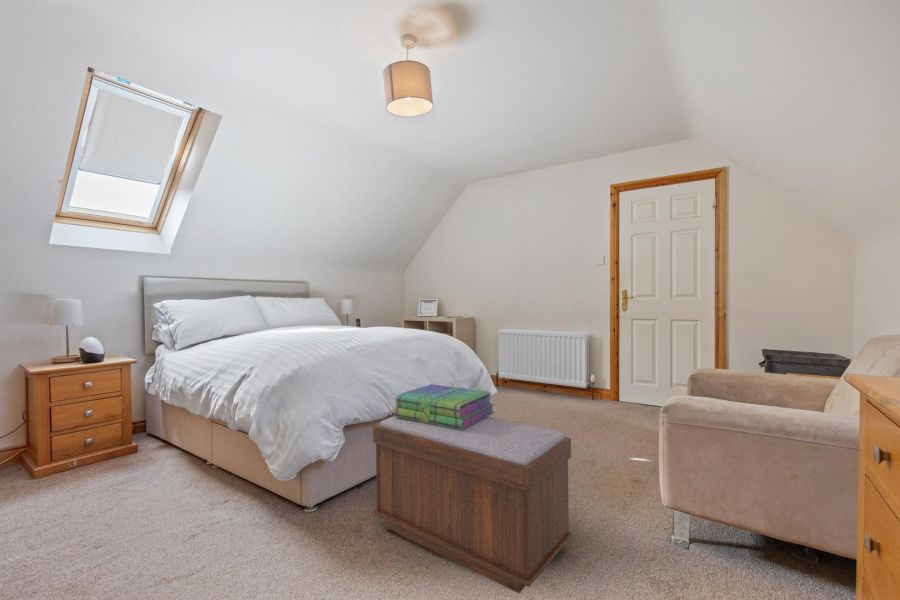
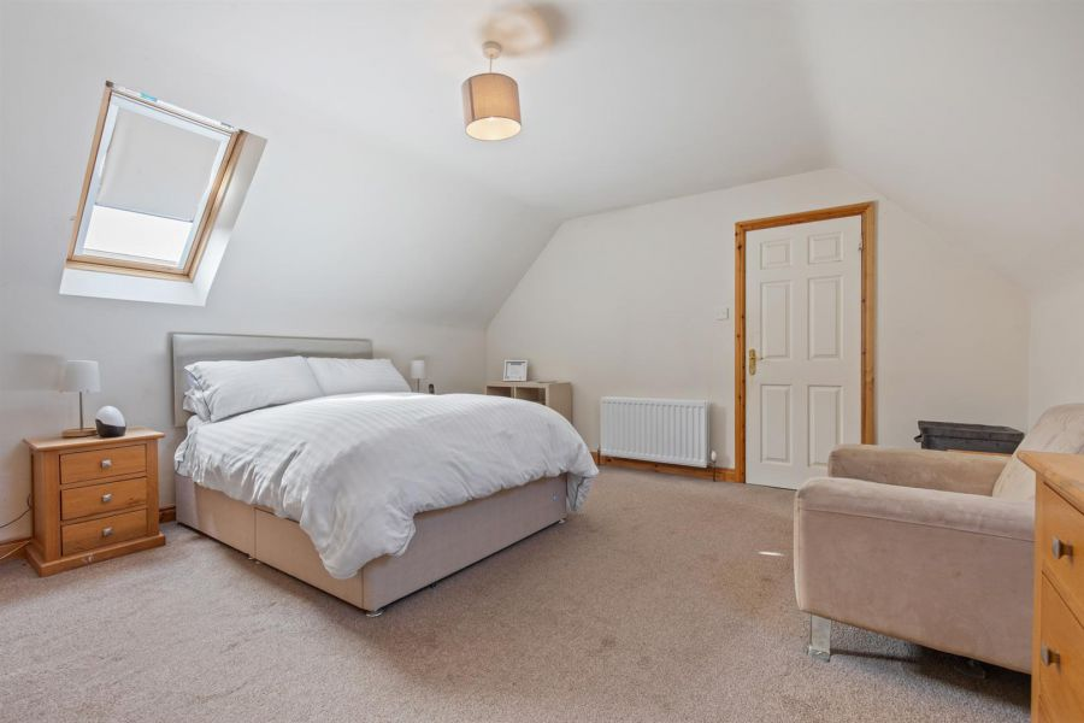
- bench (467, 480)
- stack of books (444, 403)
